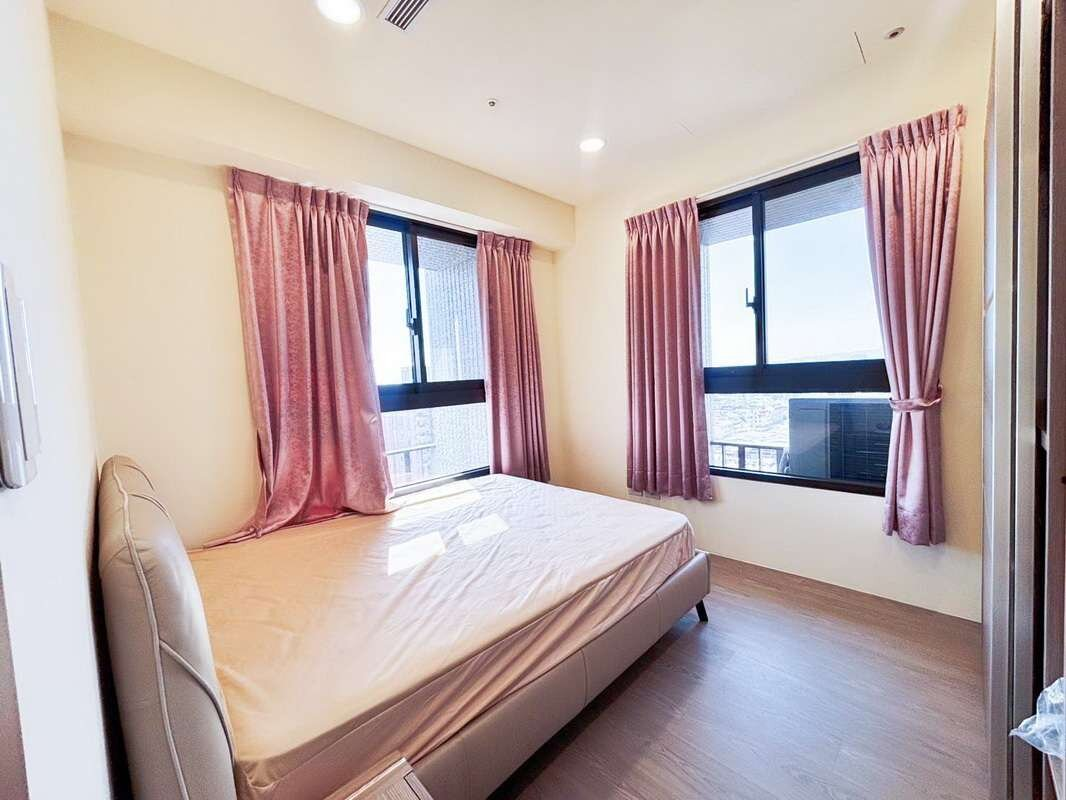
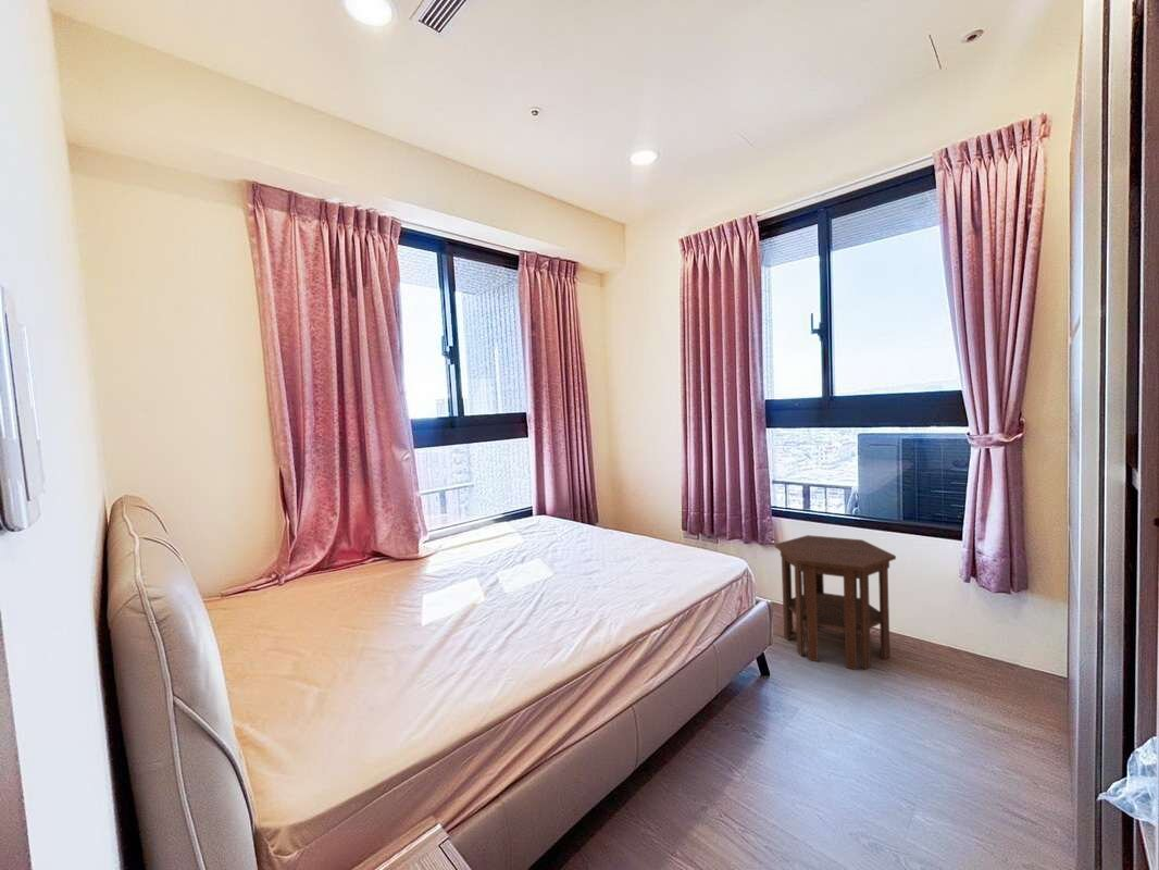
+ side table (833, 596)
